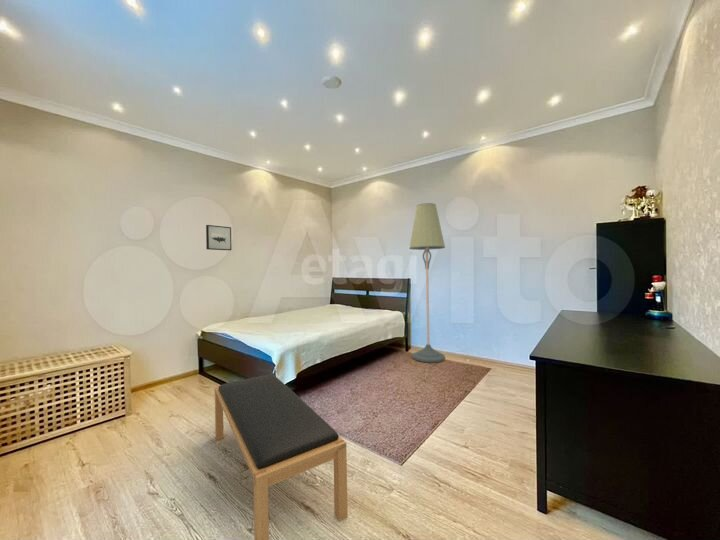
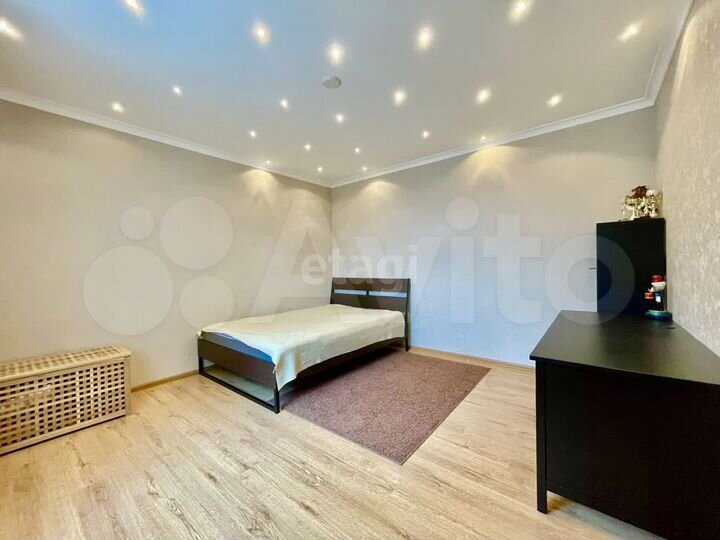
- wall art (219, 238)
- floor lamp (427, 281)
- bench (267, 435)
